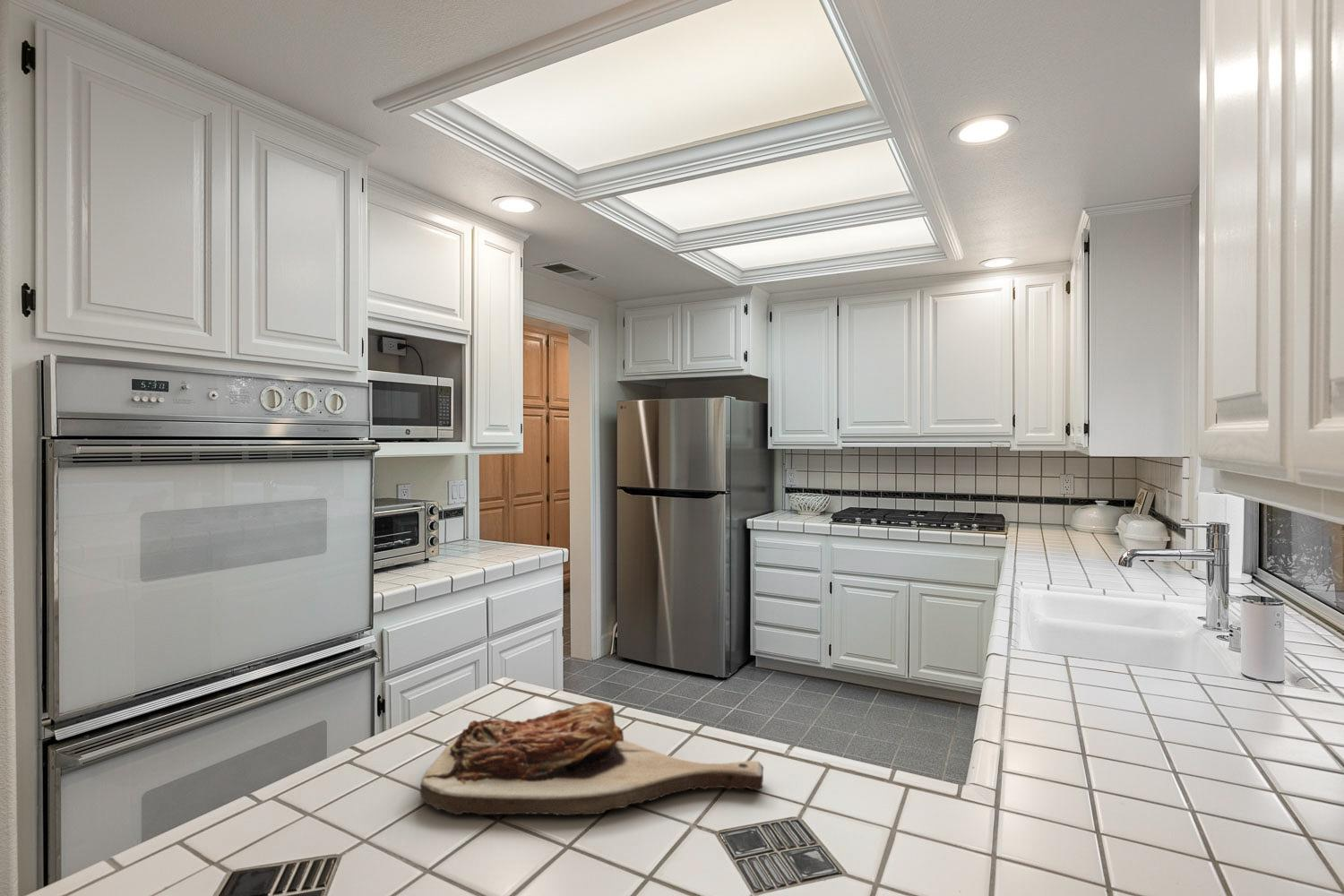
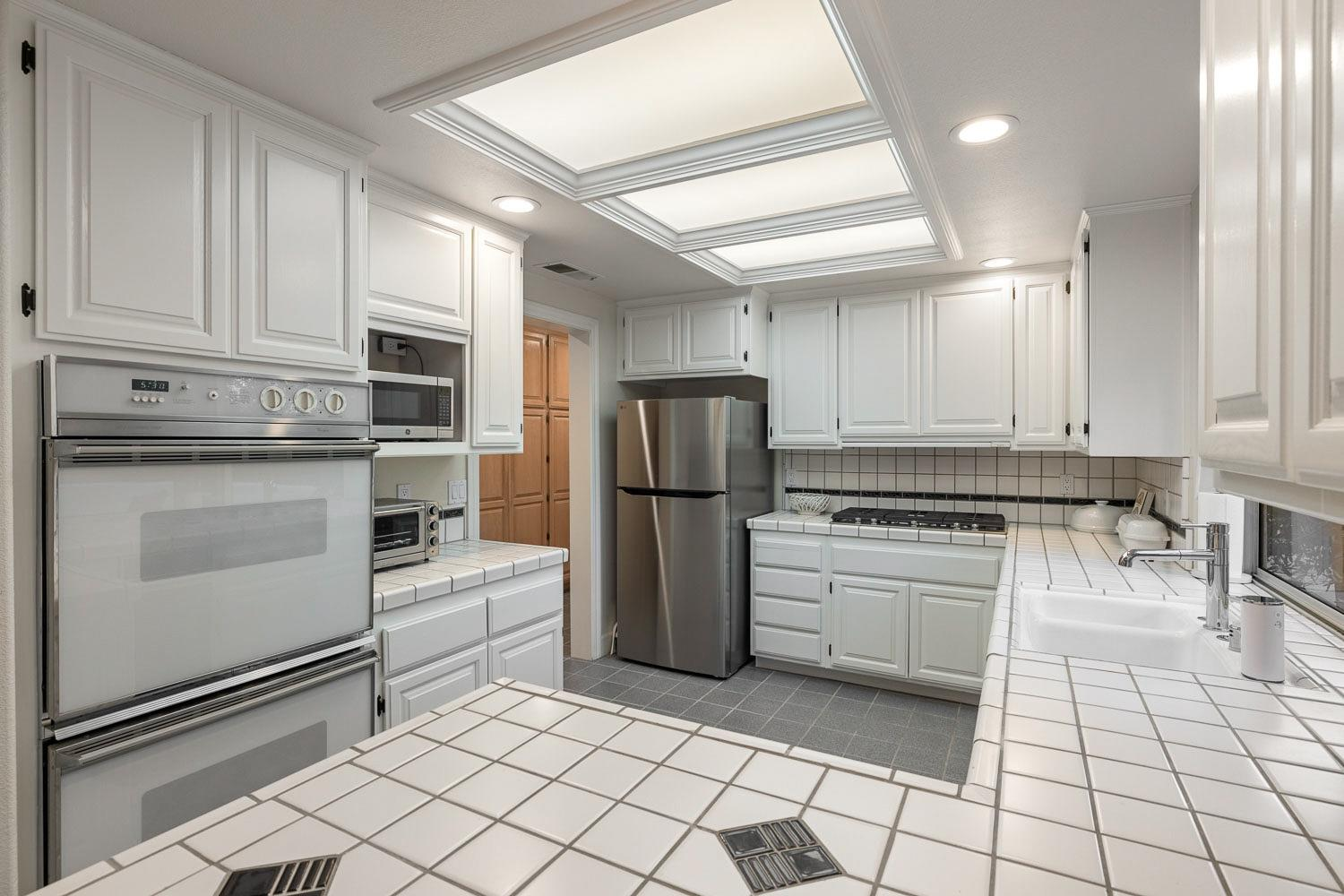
- cutting board (597, 744)
